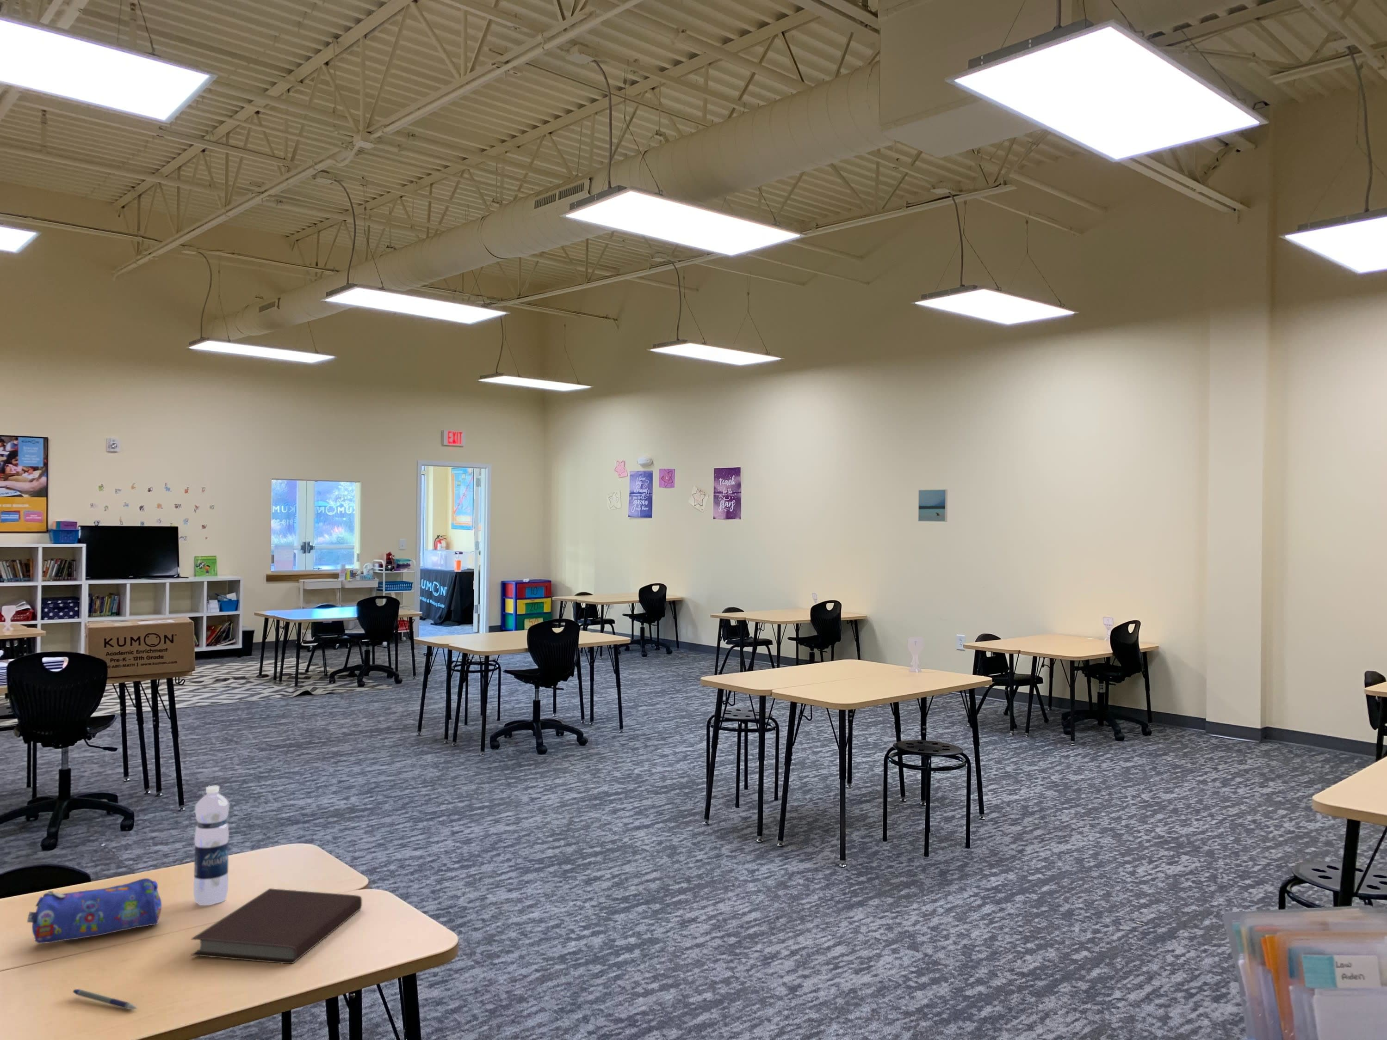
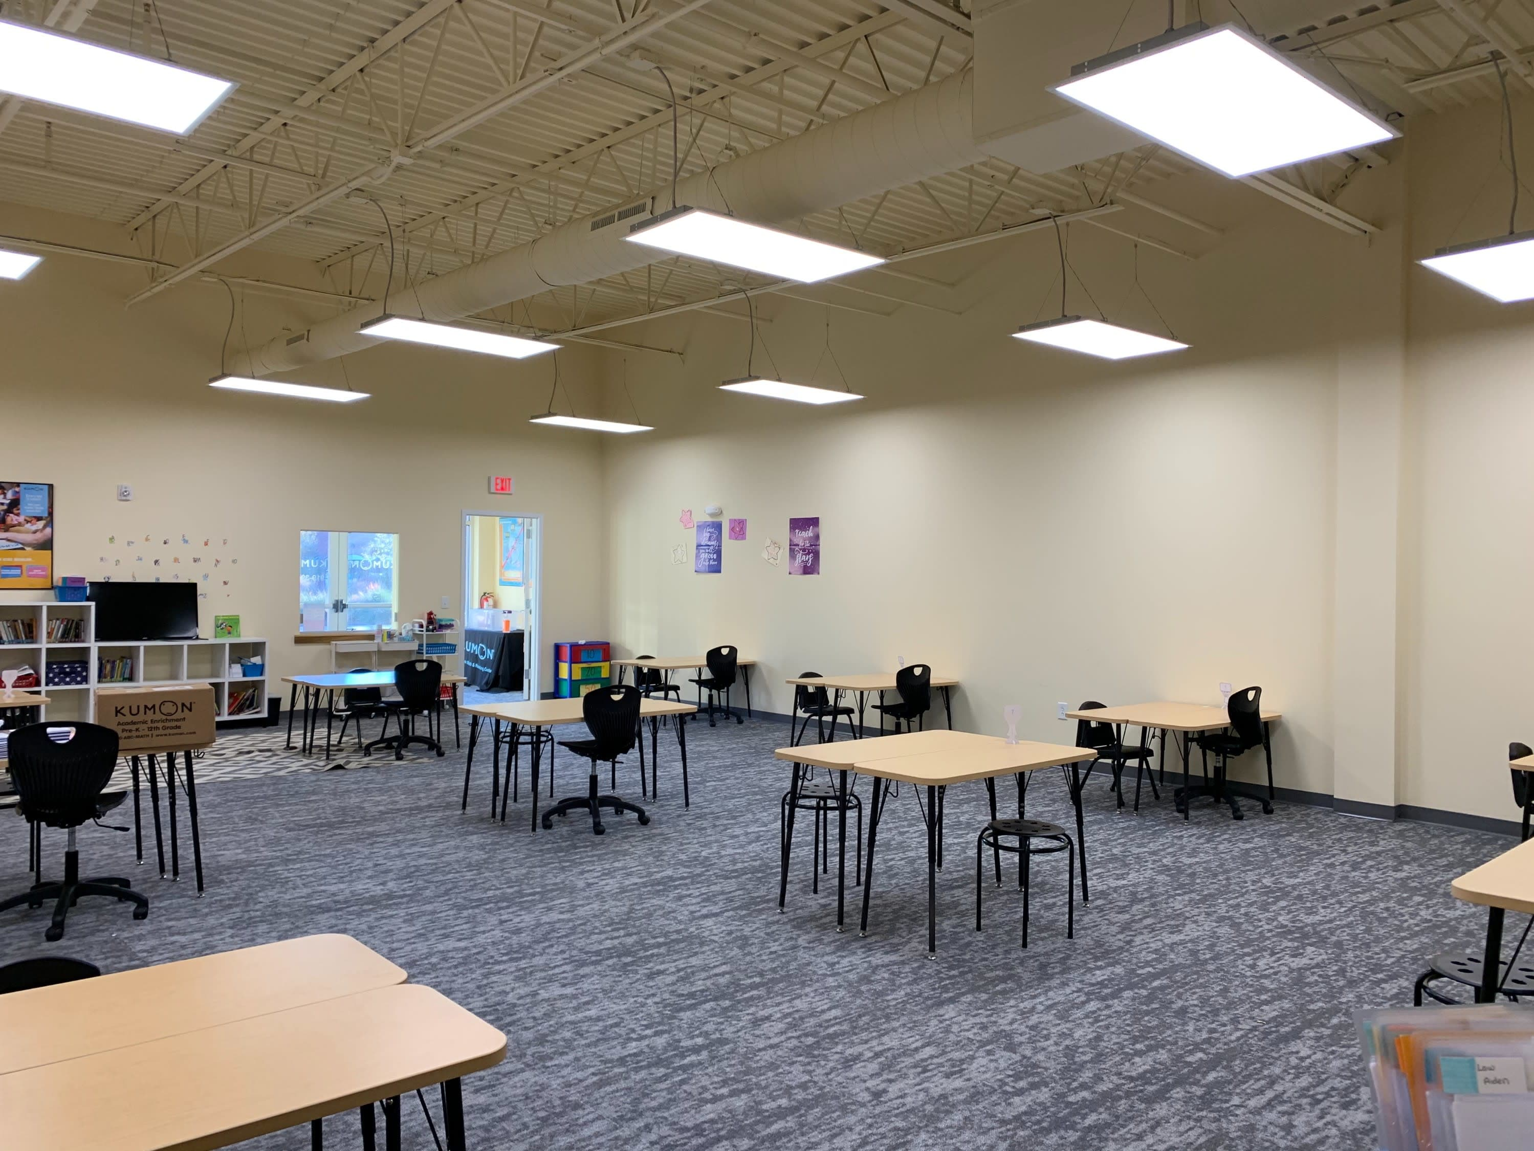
- notebook (281, 923)
- pen (105, 1000)
- pencil case (97, 909)
- water bottle (211, 844)
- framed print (932, 505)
